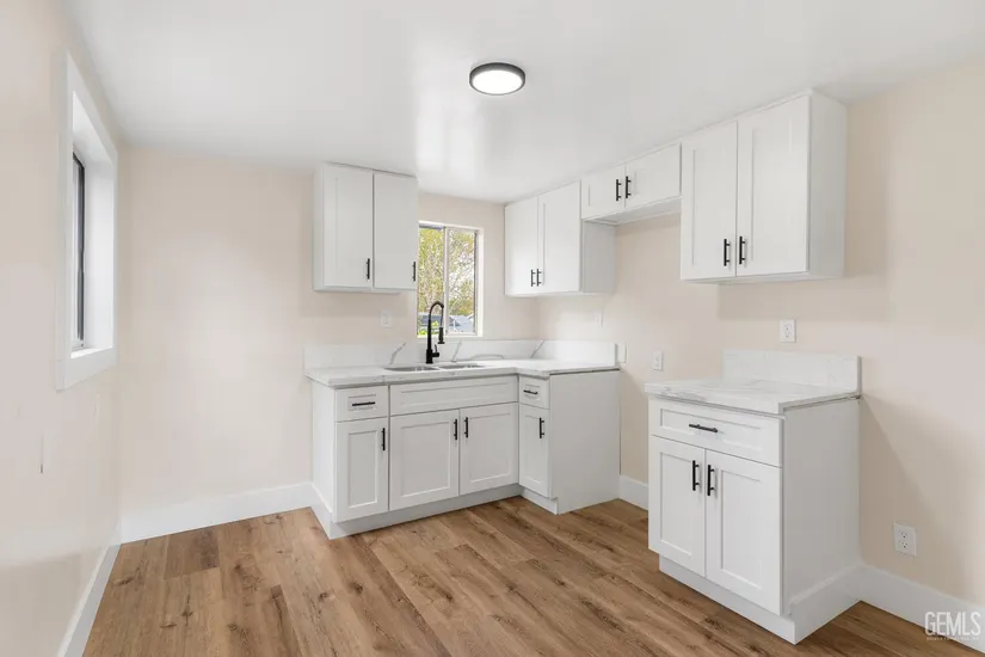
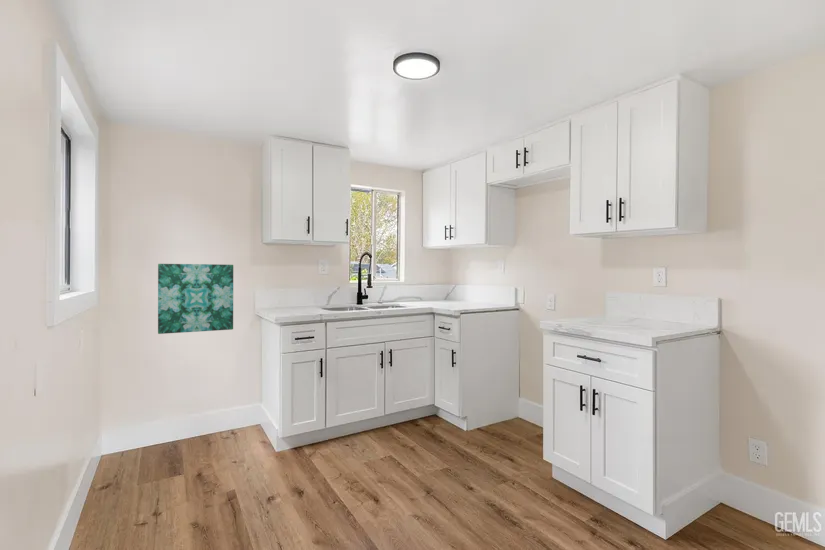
+ wall art (197, 297)
